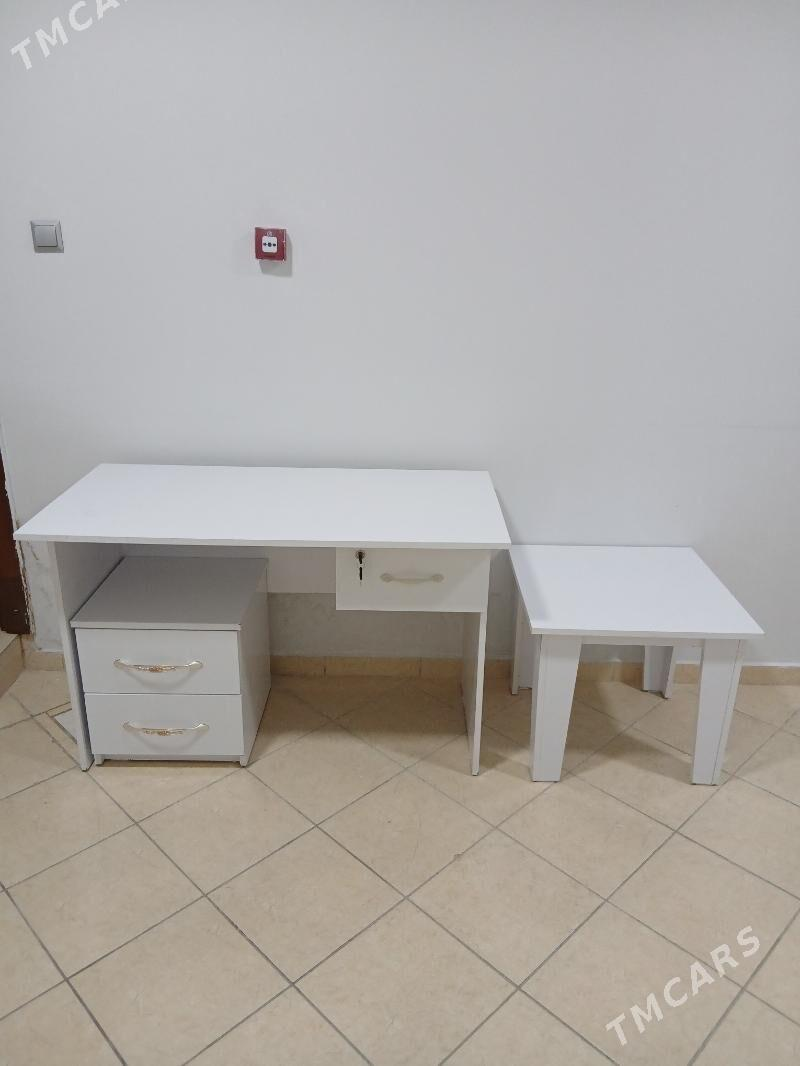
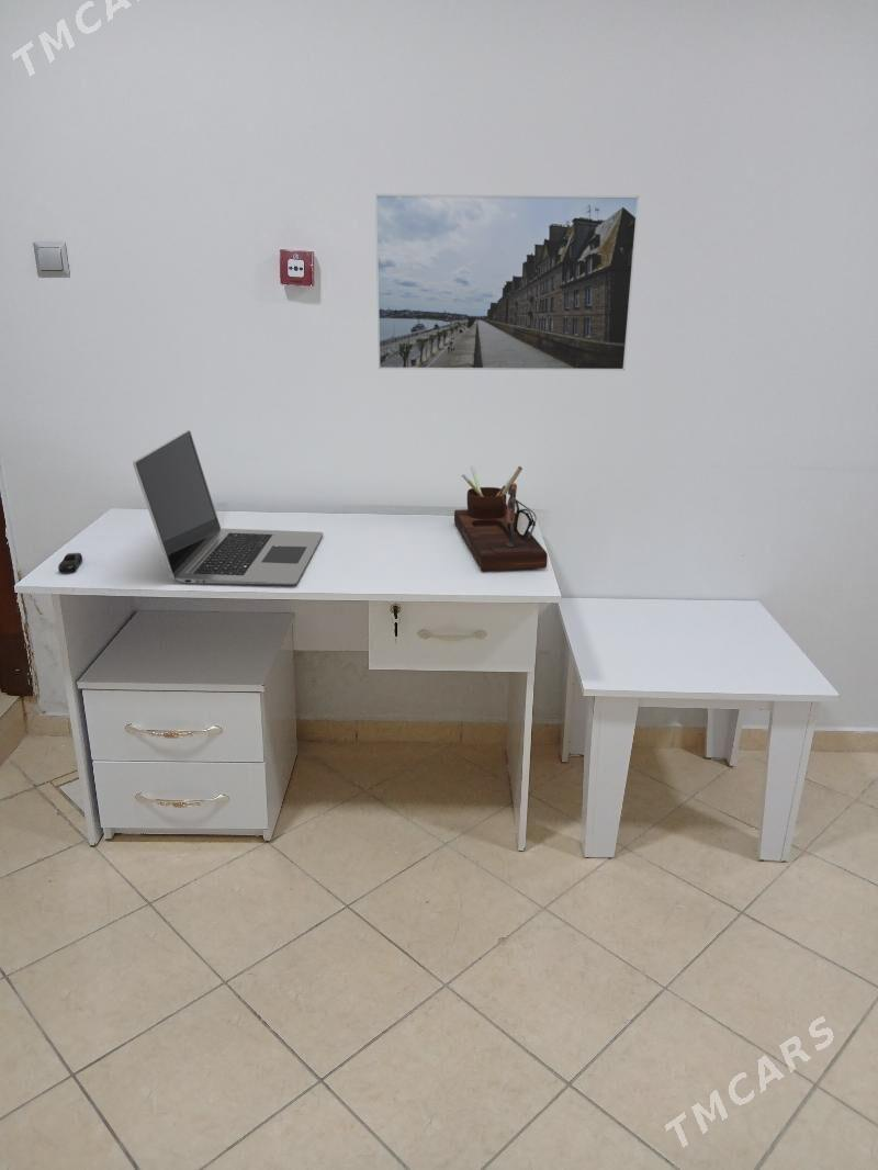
+ computer mouse (72, 555)
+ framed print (504, 284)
+ desk organizer (497, 505)
+ laptop (214, 508)
